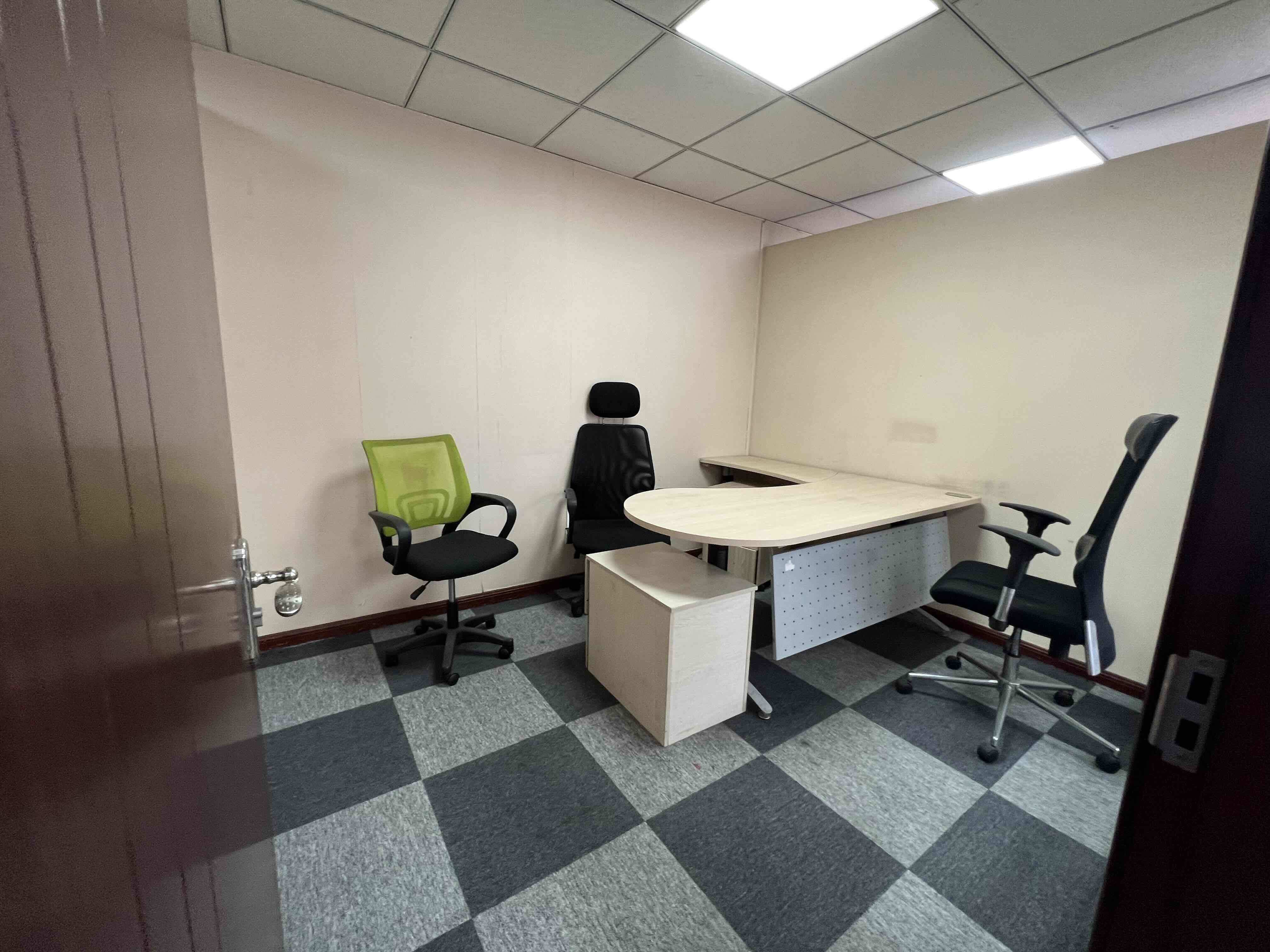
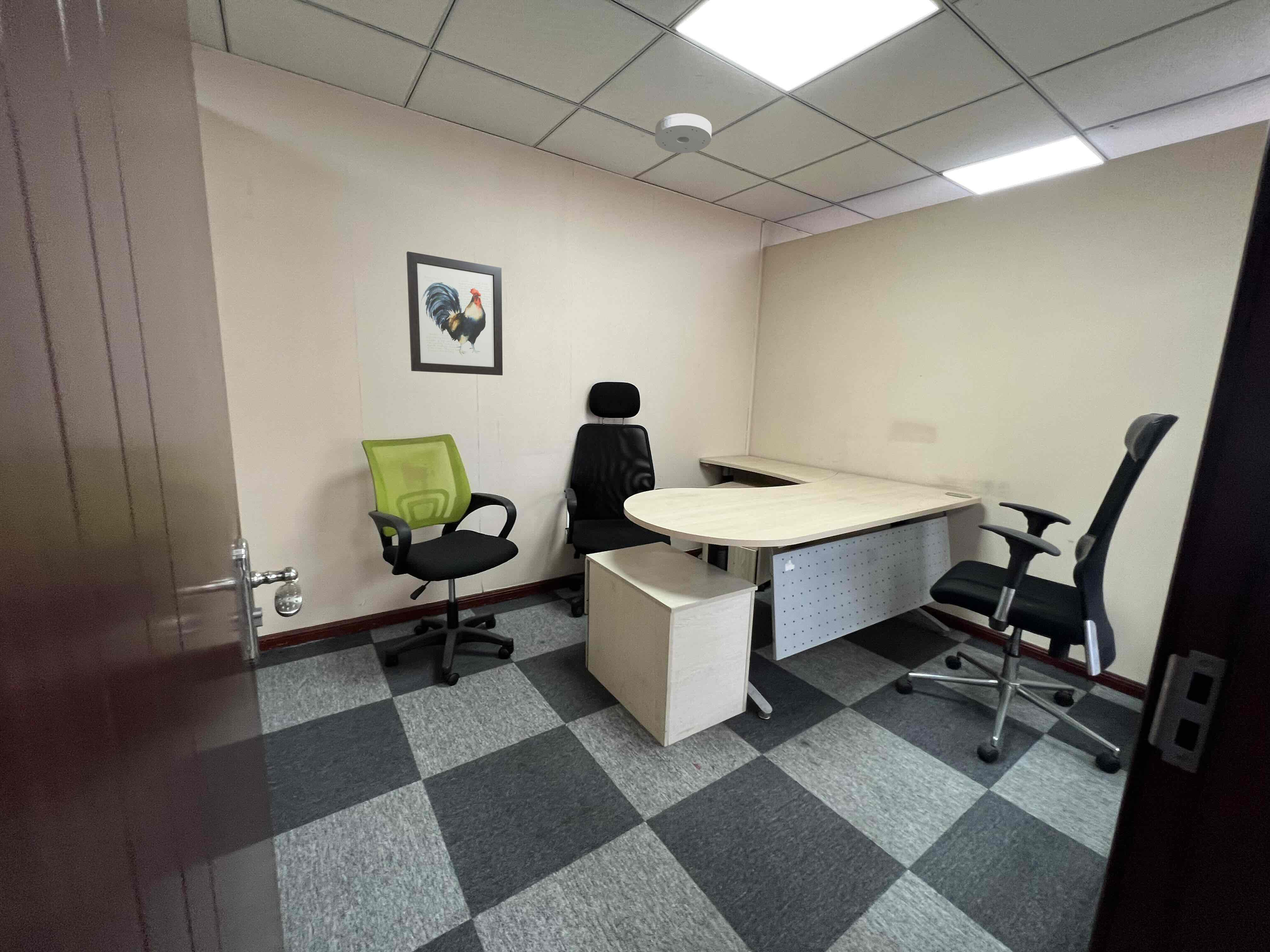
+ wall art (458, 318)
+ smoke detector (683, 134)
